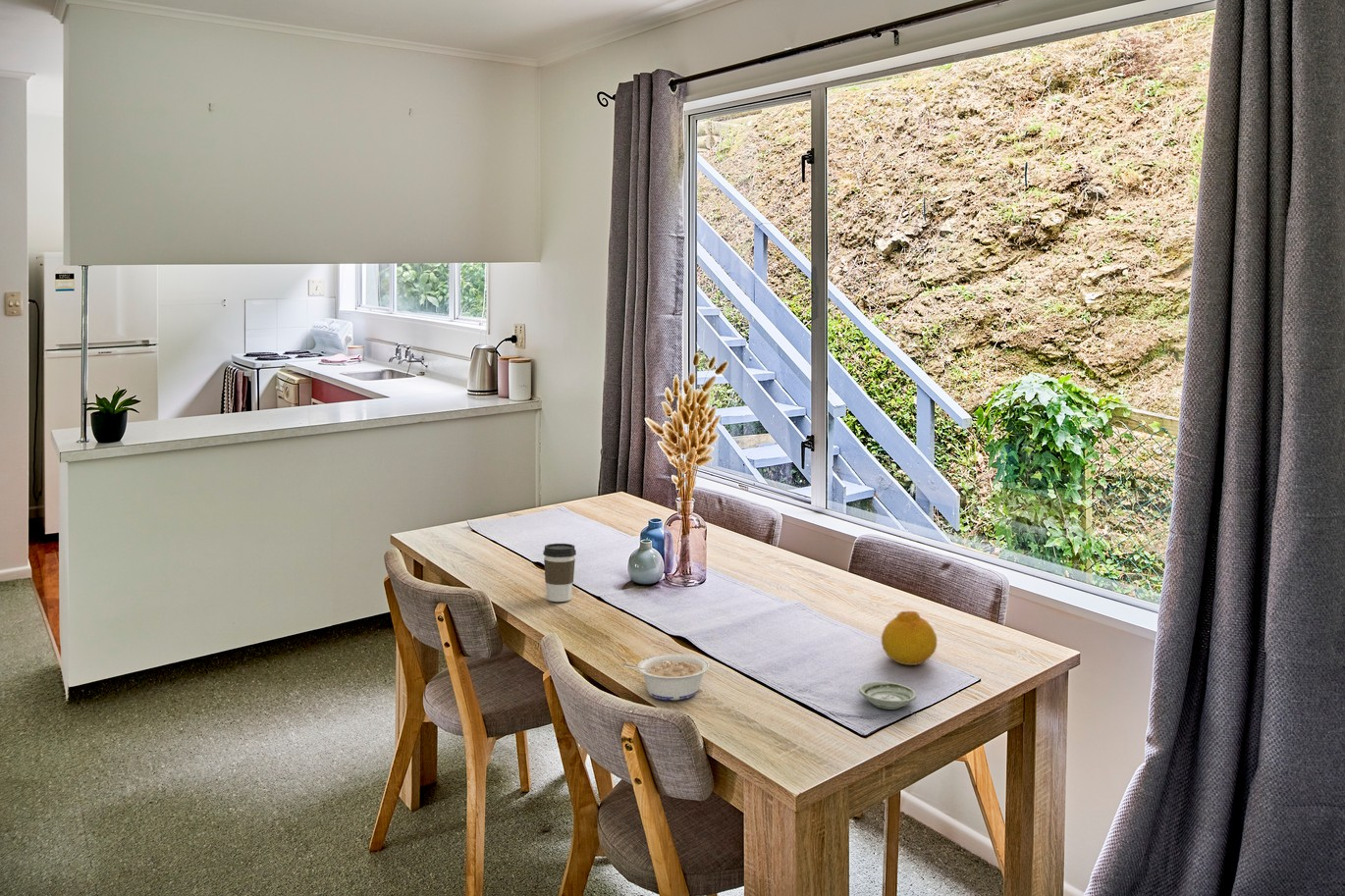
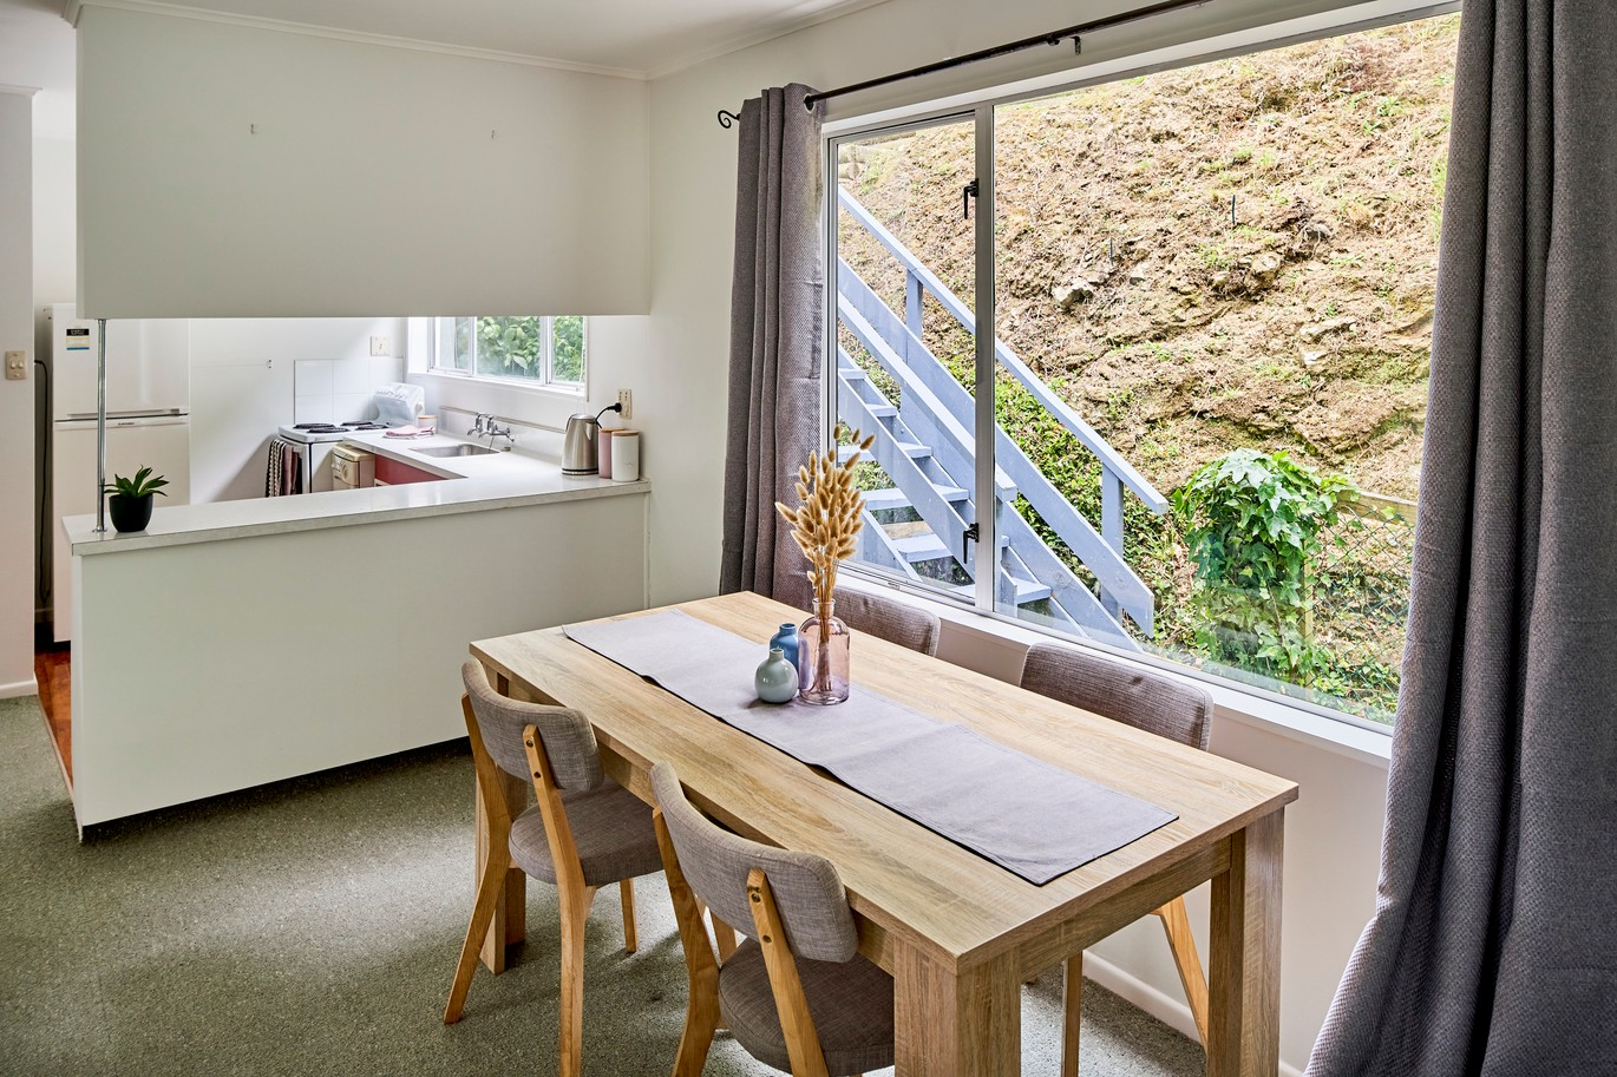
- legume (671, 676)
- fruit (908, 637)
- coffee cup (559, 572)
- saucer (887, 697)
